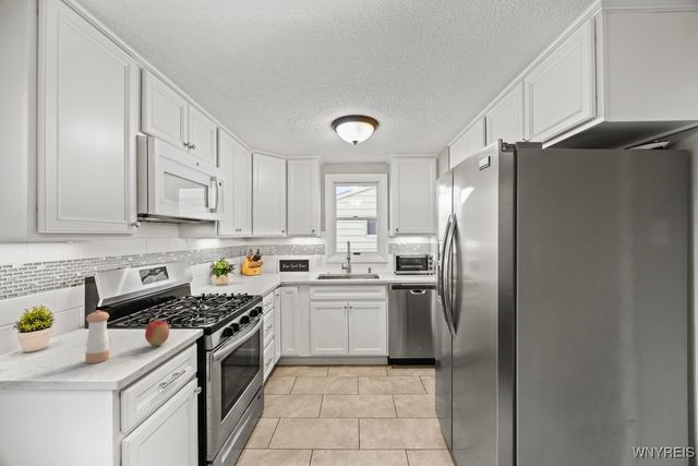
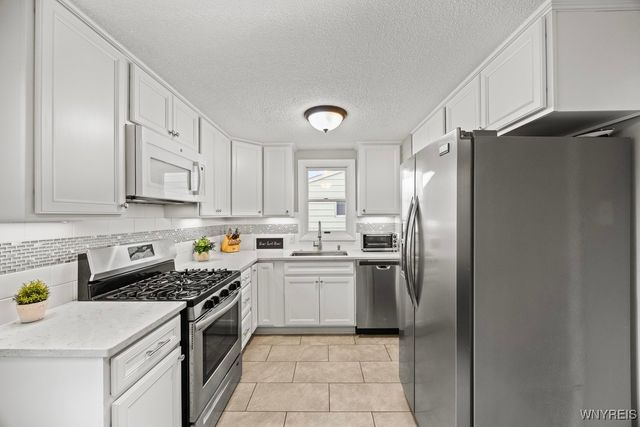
- apple (157, 333)
- pepper shaker (97, 334)
